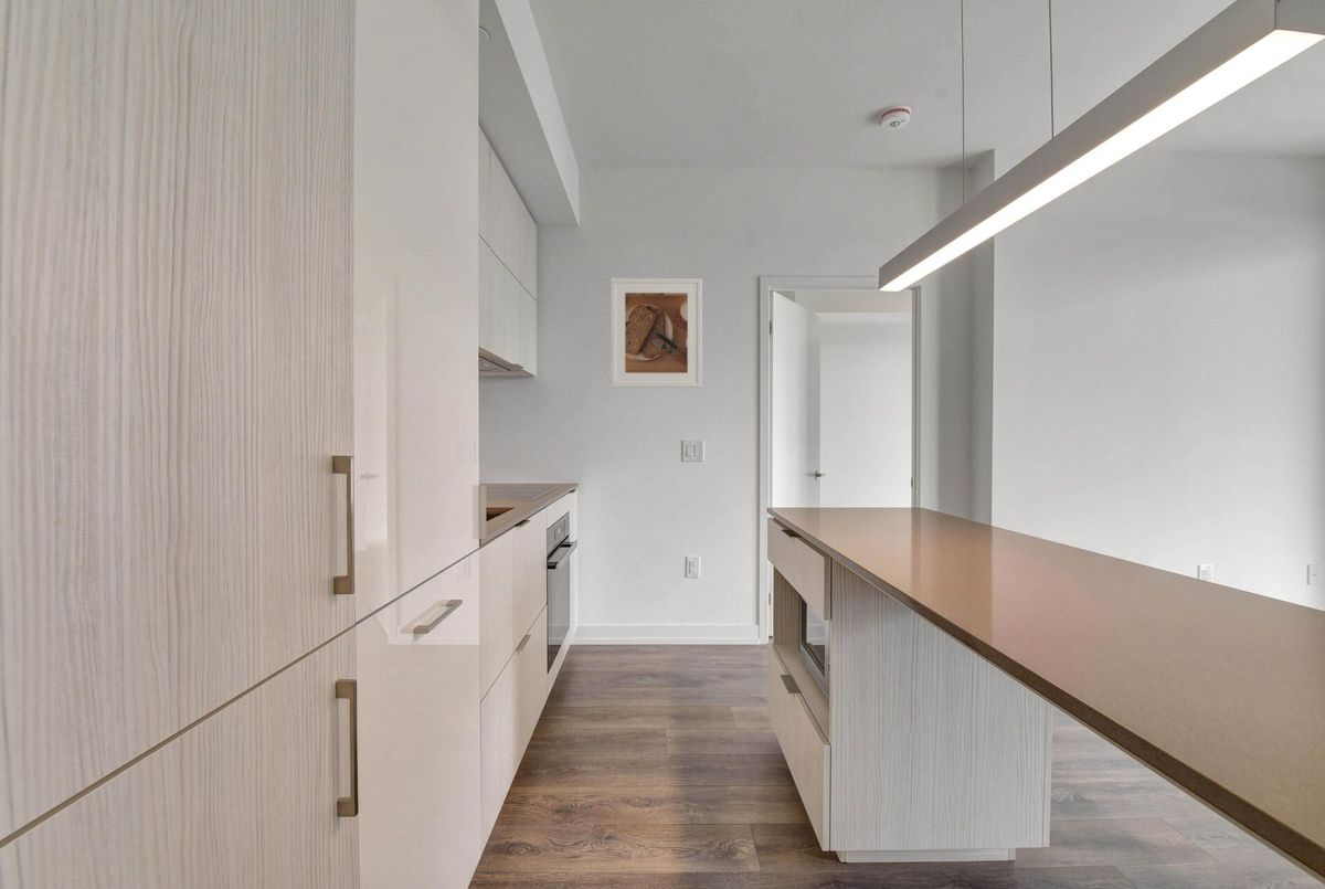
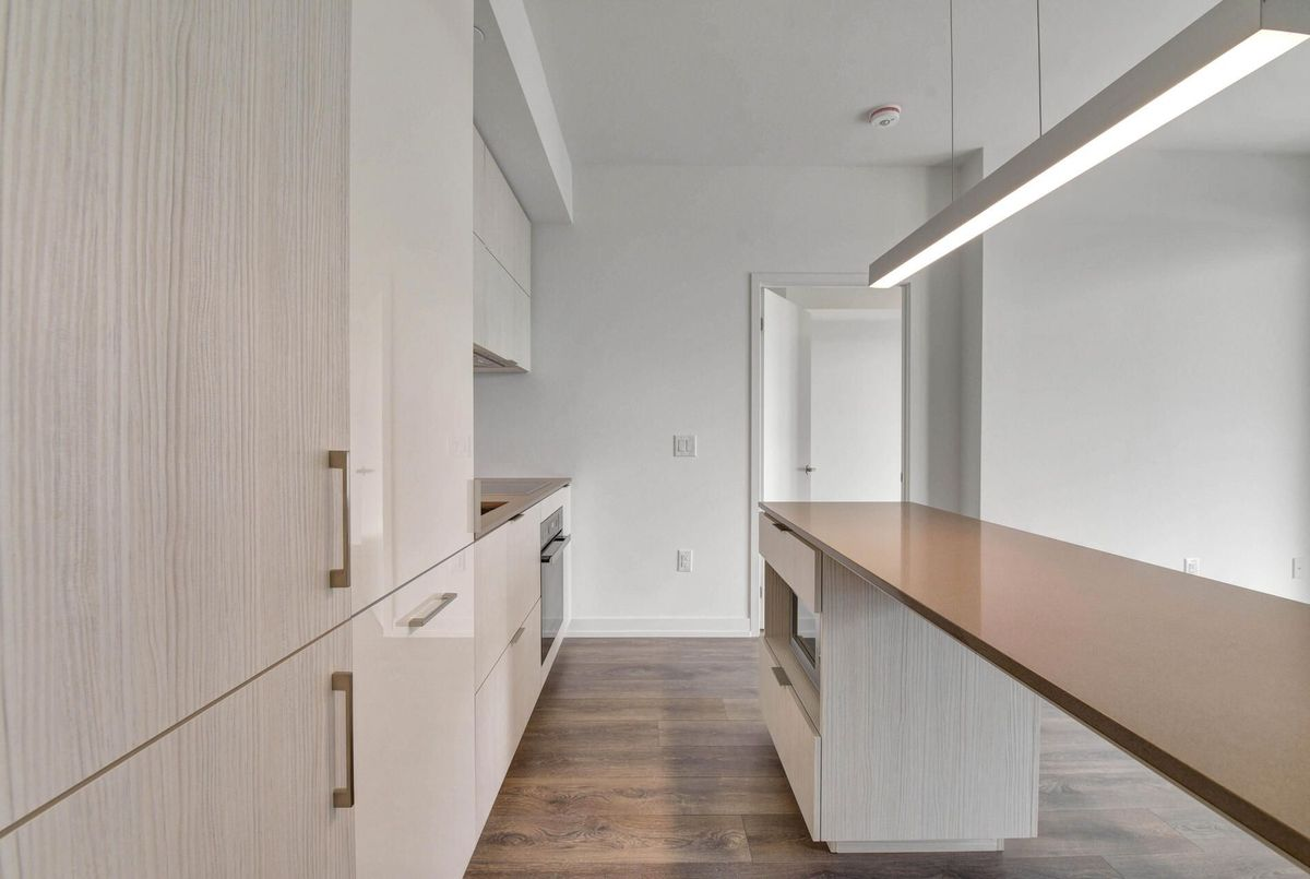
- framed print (656, 332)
